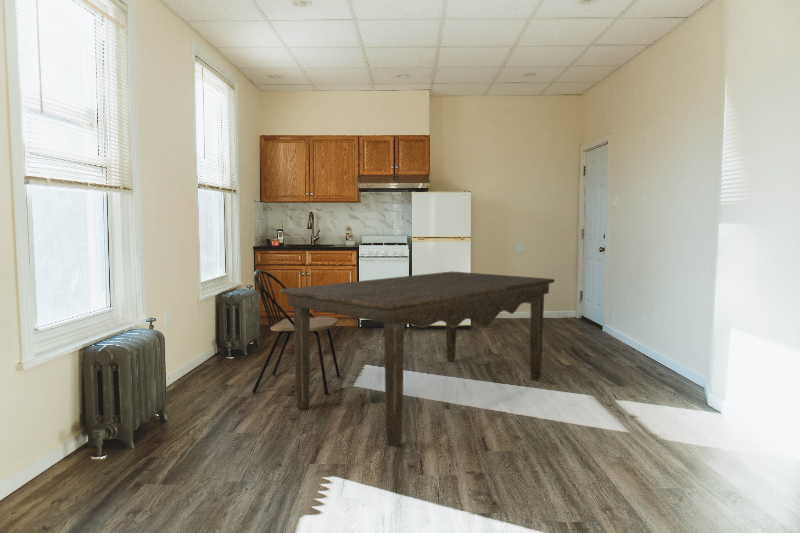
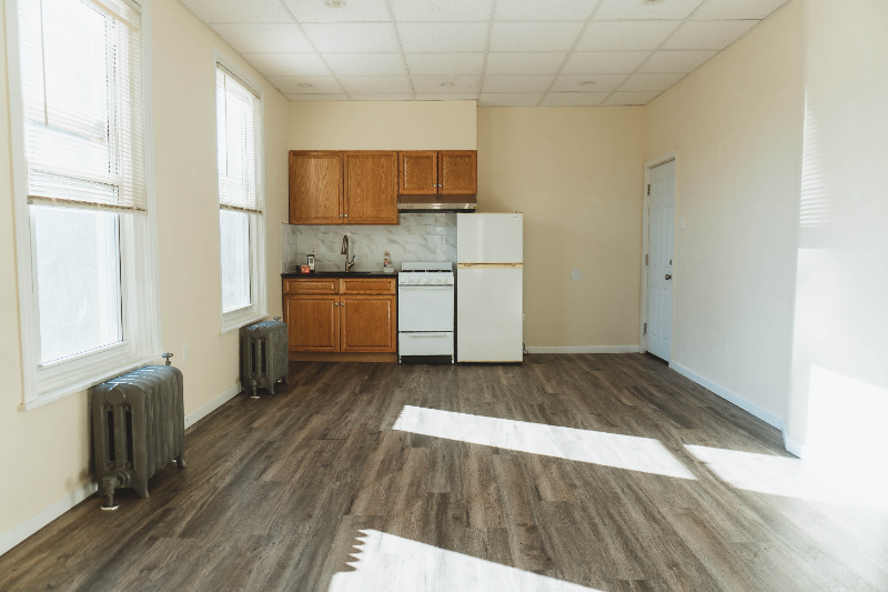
- dining table (427, 326)
- dining chair (293, 327)
